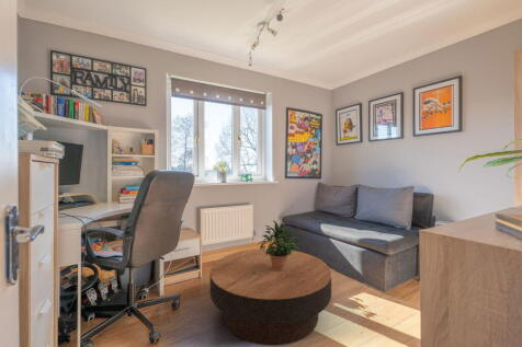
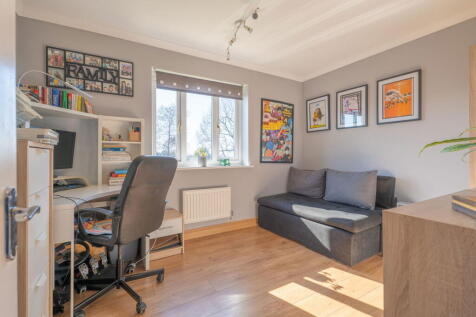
- coffee table (270, 289)
- potted plant (279, 245)
